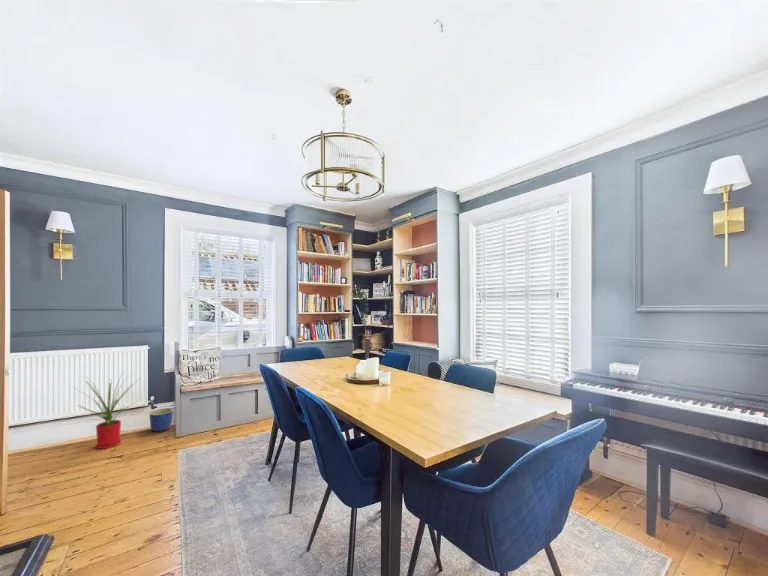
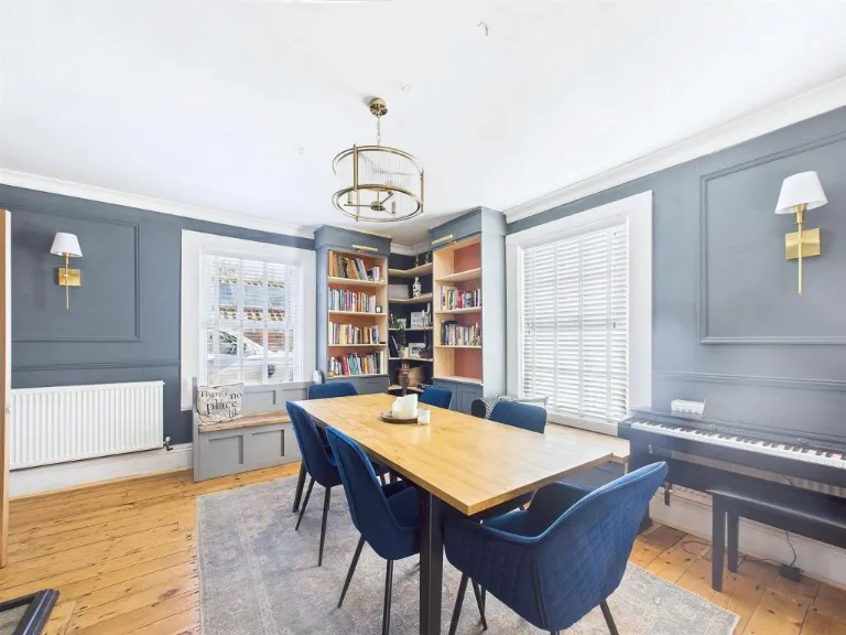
- house plant (109, 409)
- planter (161, 420)
